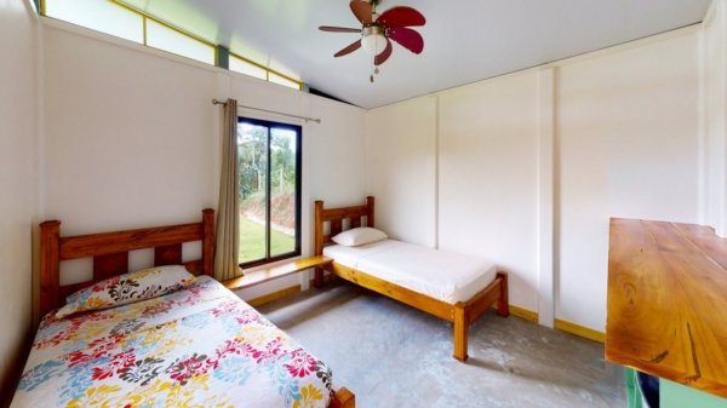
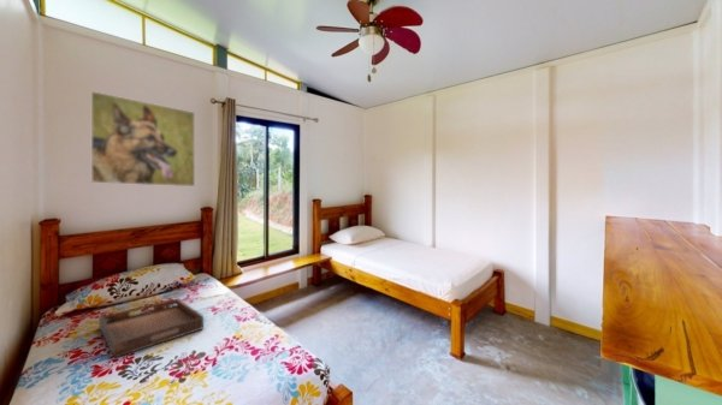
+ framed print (148, 143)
+ serving tray (152, 322)
